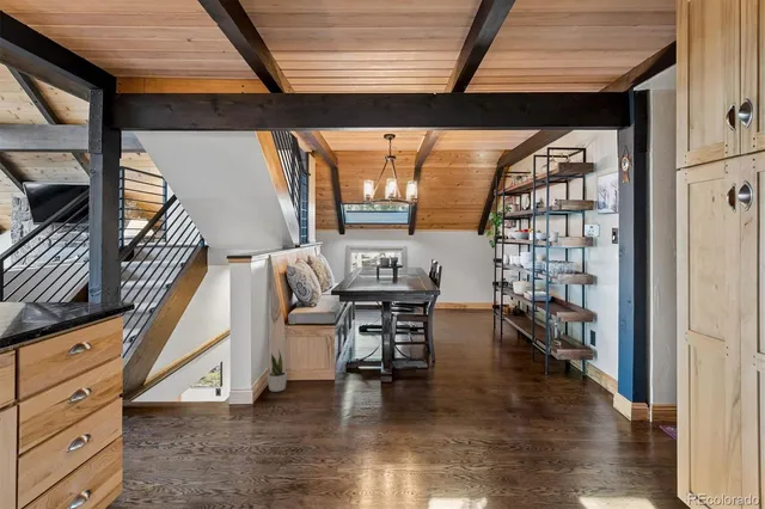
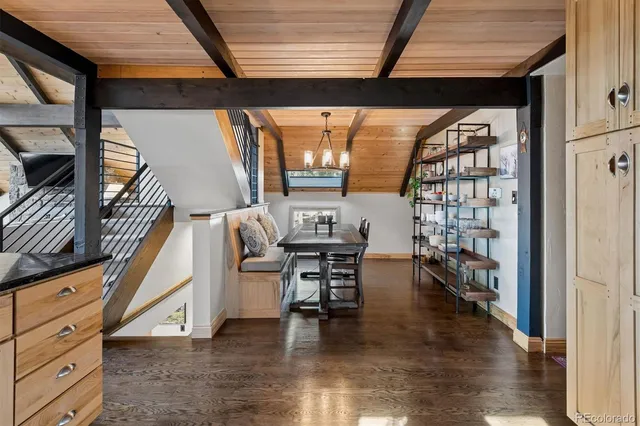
- potted plant (277, 368)
